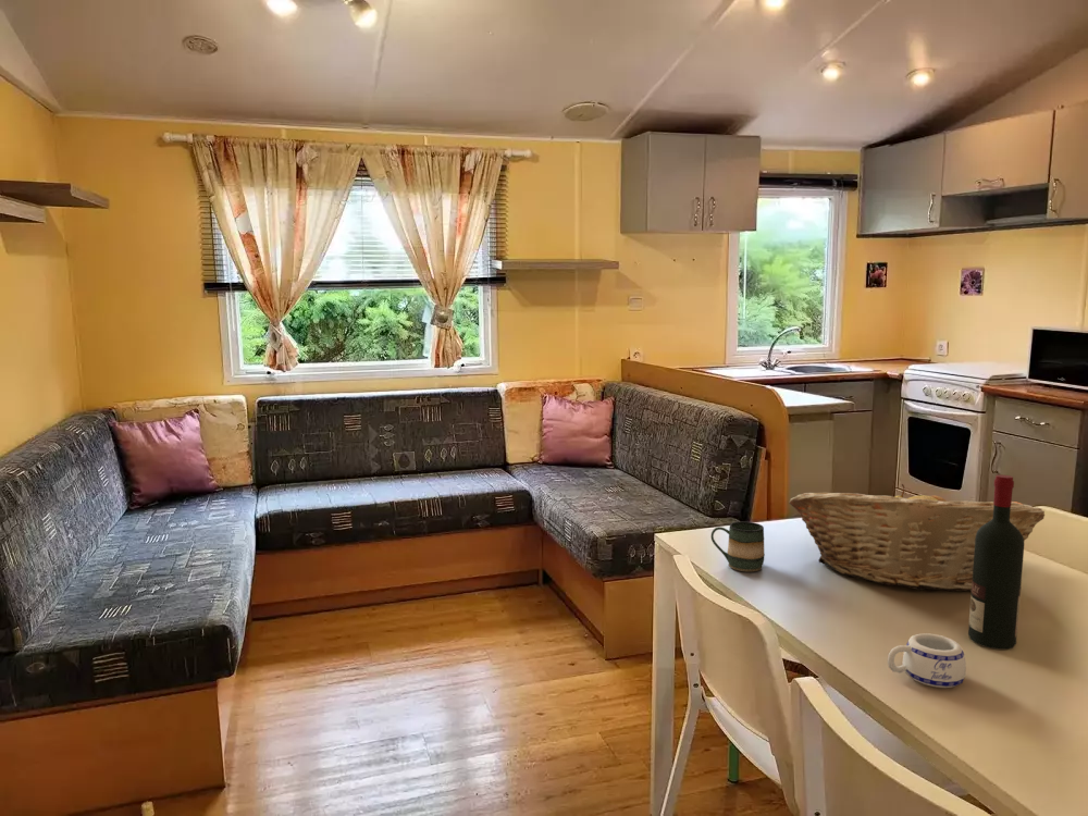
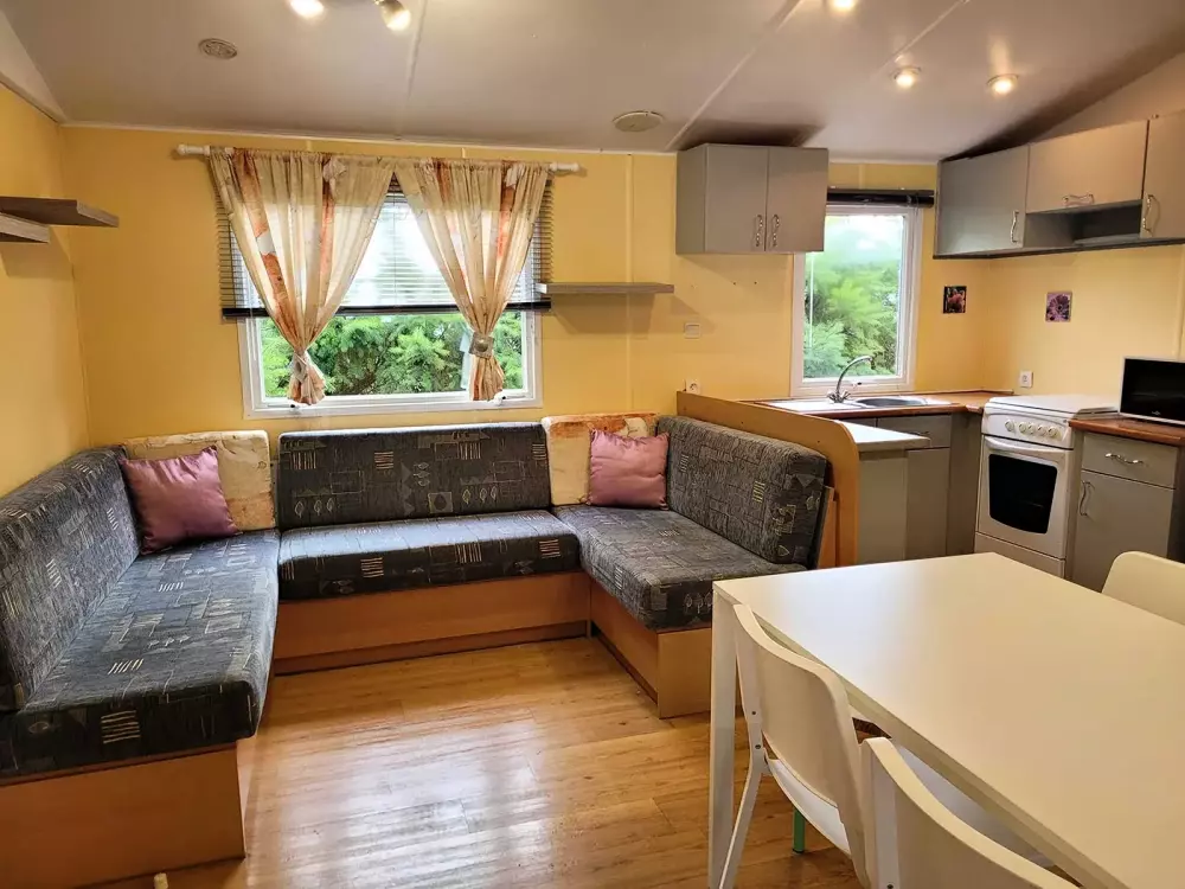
- alcohol (998, 559)
- mug (738, 545)
- fruit basket (908, 526)
- mug (925, 659)
